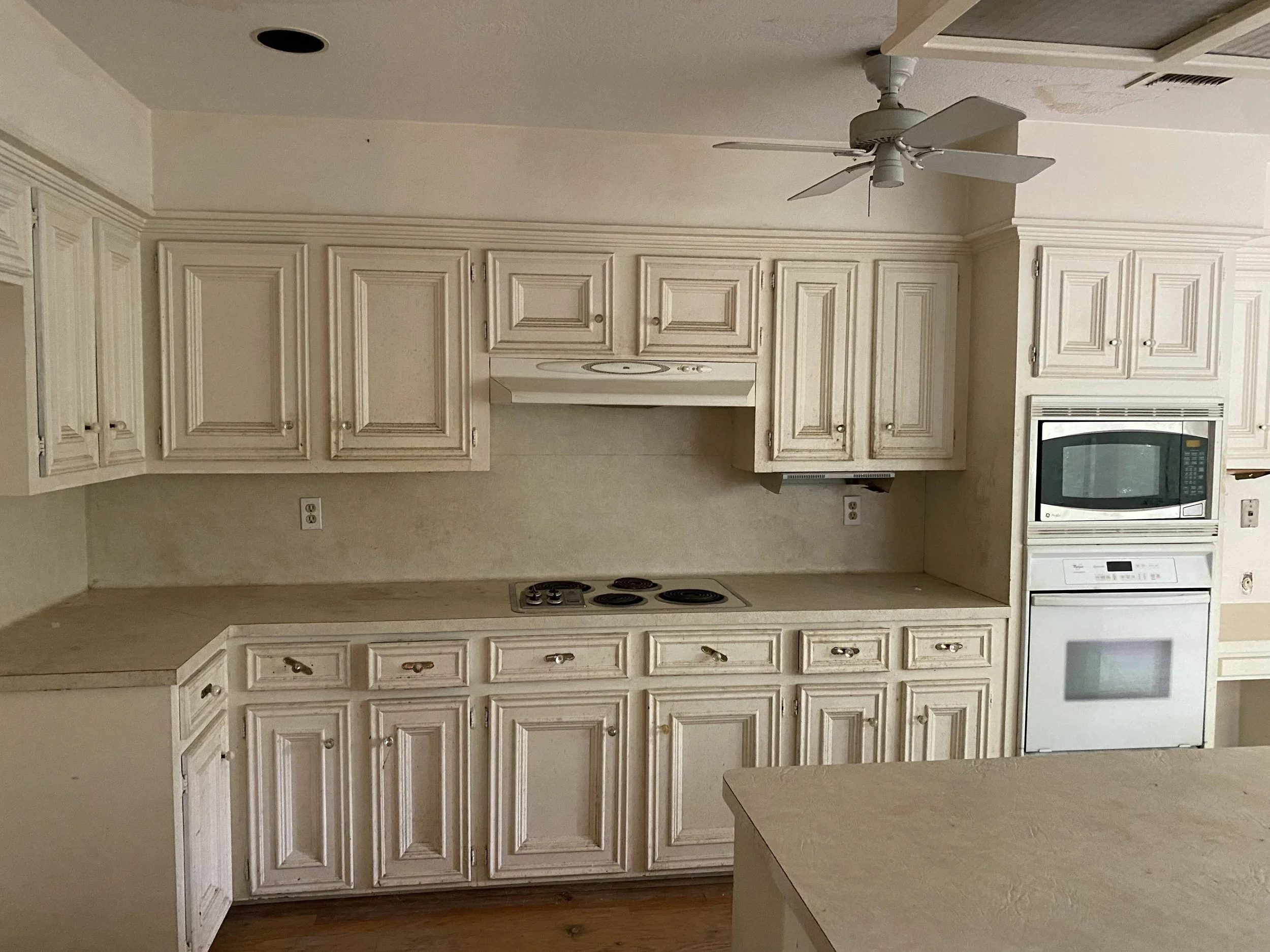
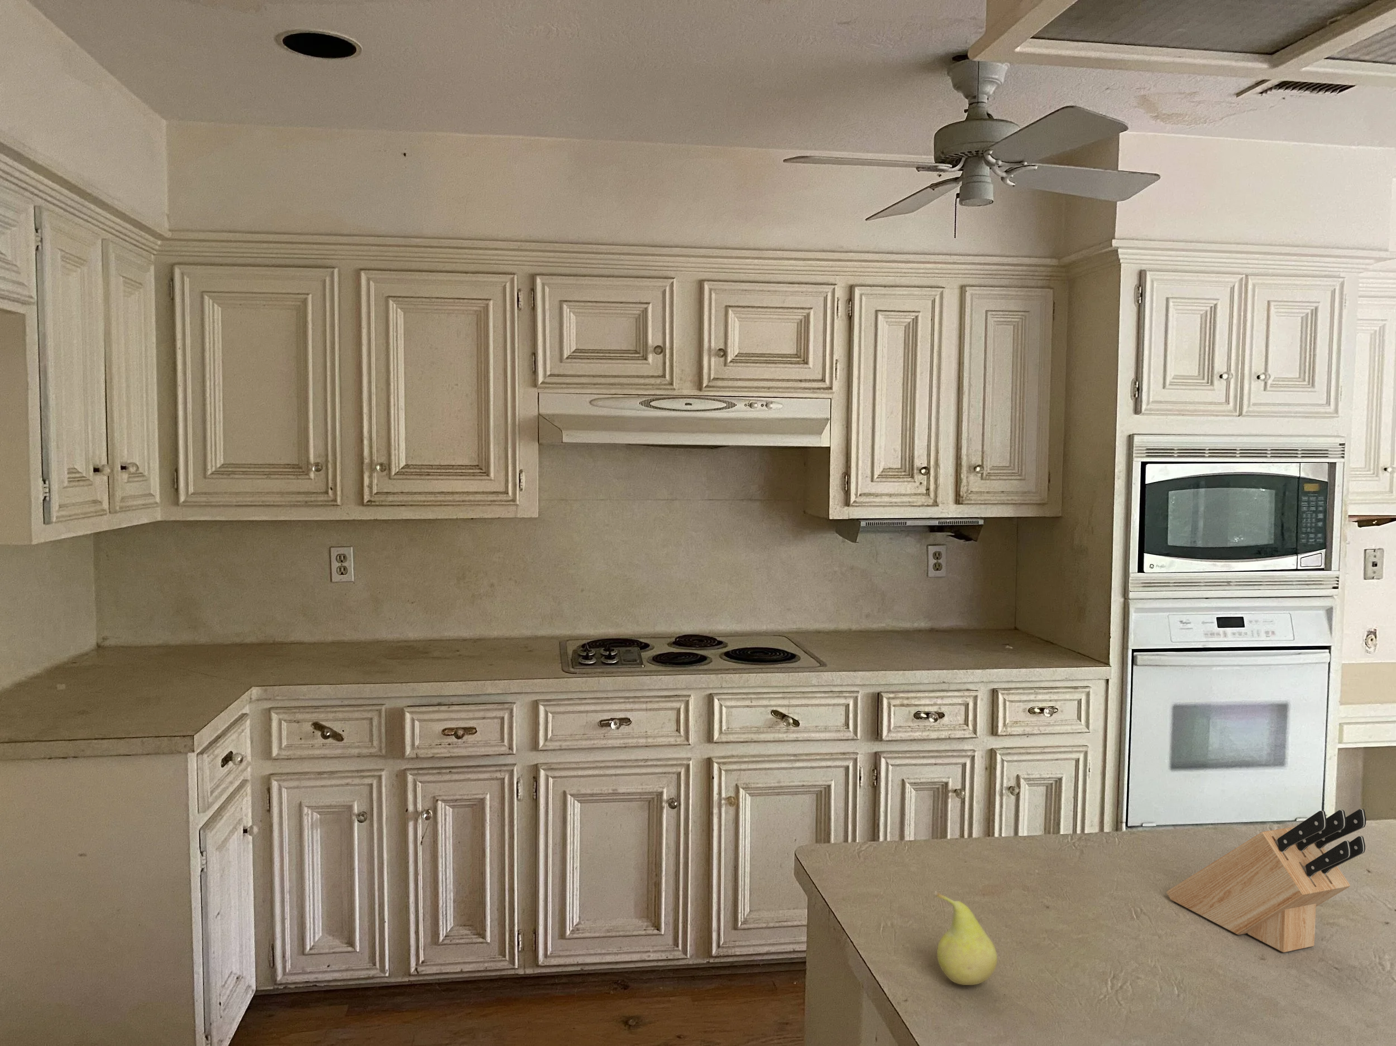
+ fruit (963, 935)
+ knife block (1266, 858)
